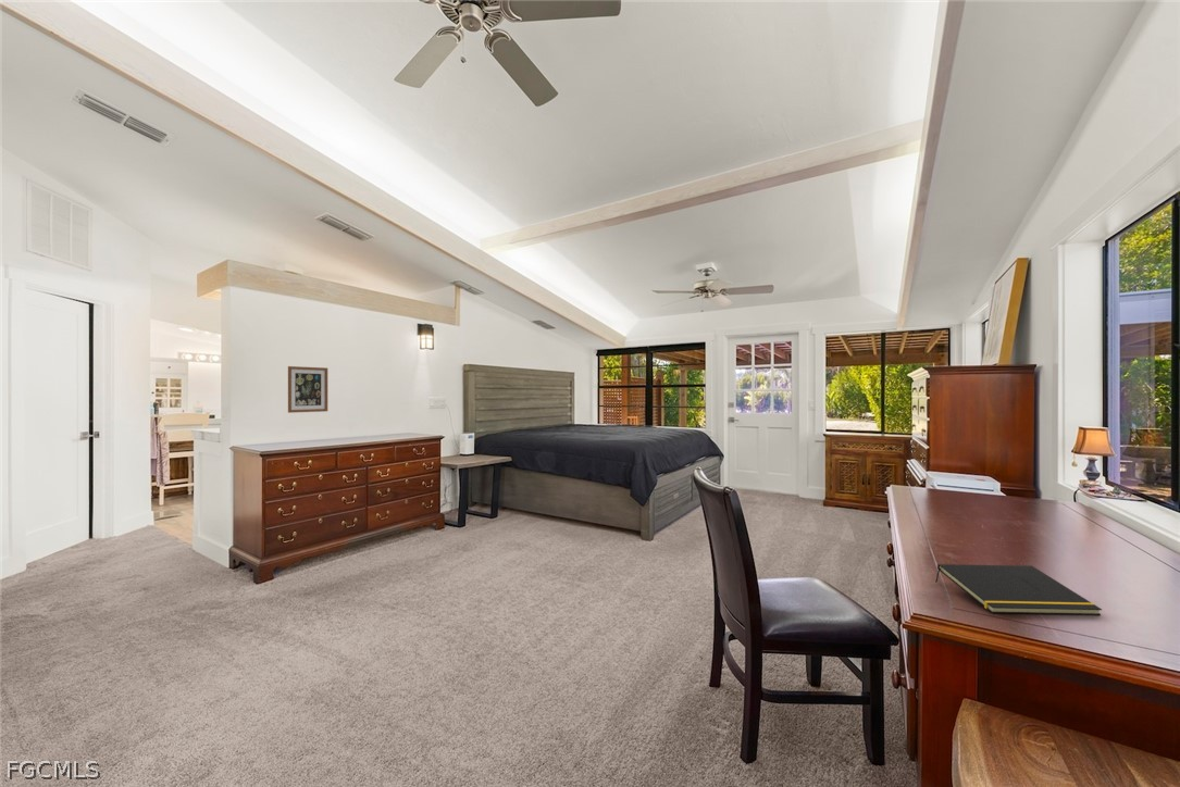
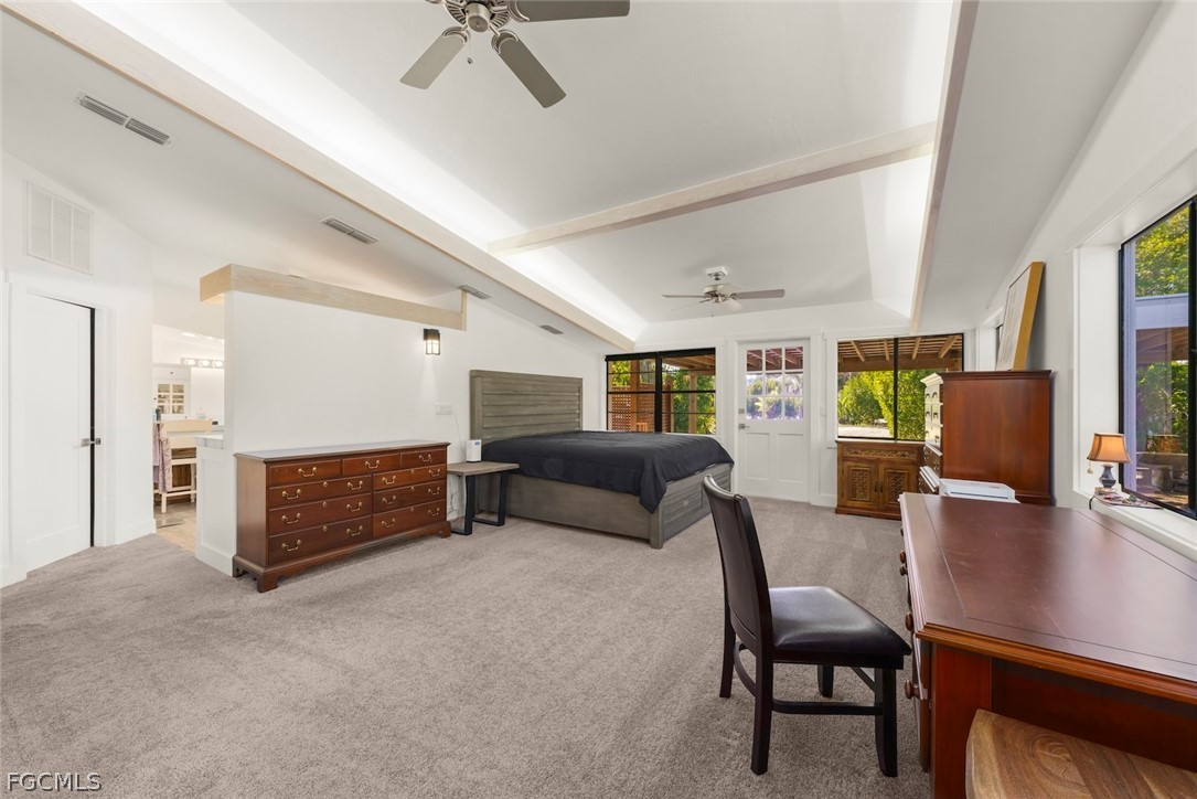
- wall art (308, 389)
- notepad (1013, 587)
